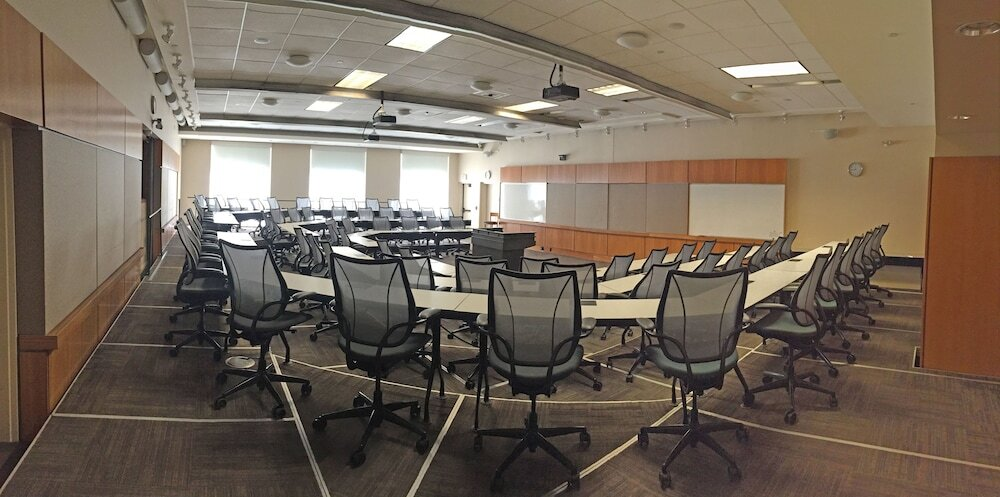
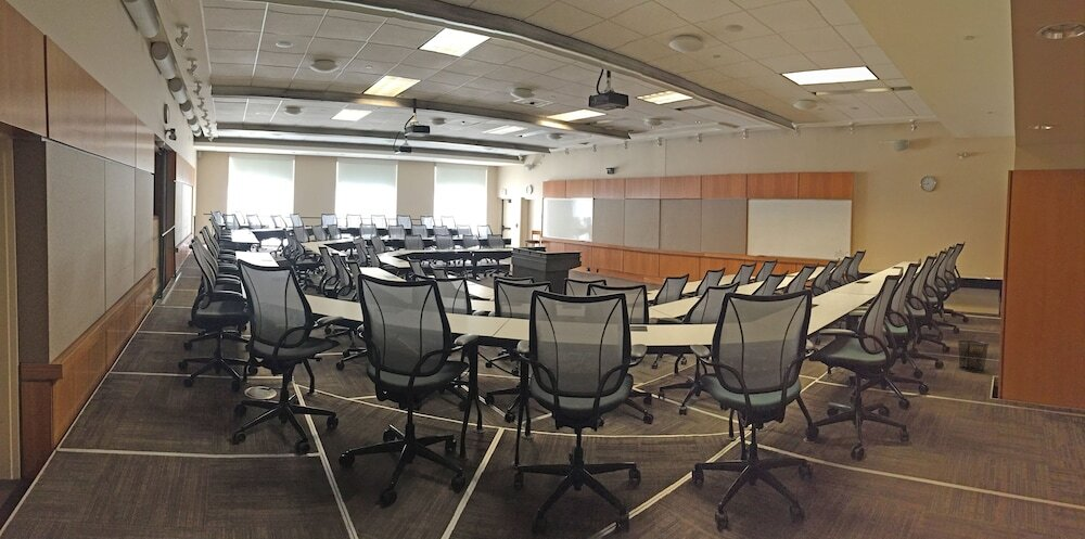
+ waste bin (972, 355)
